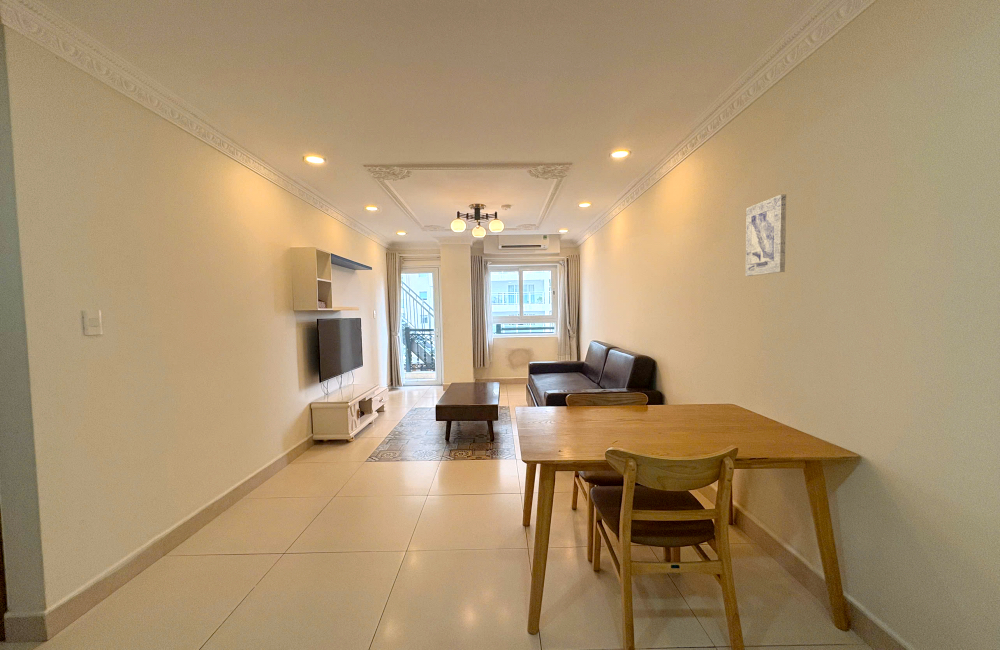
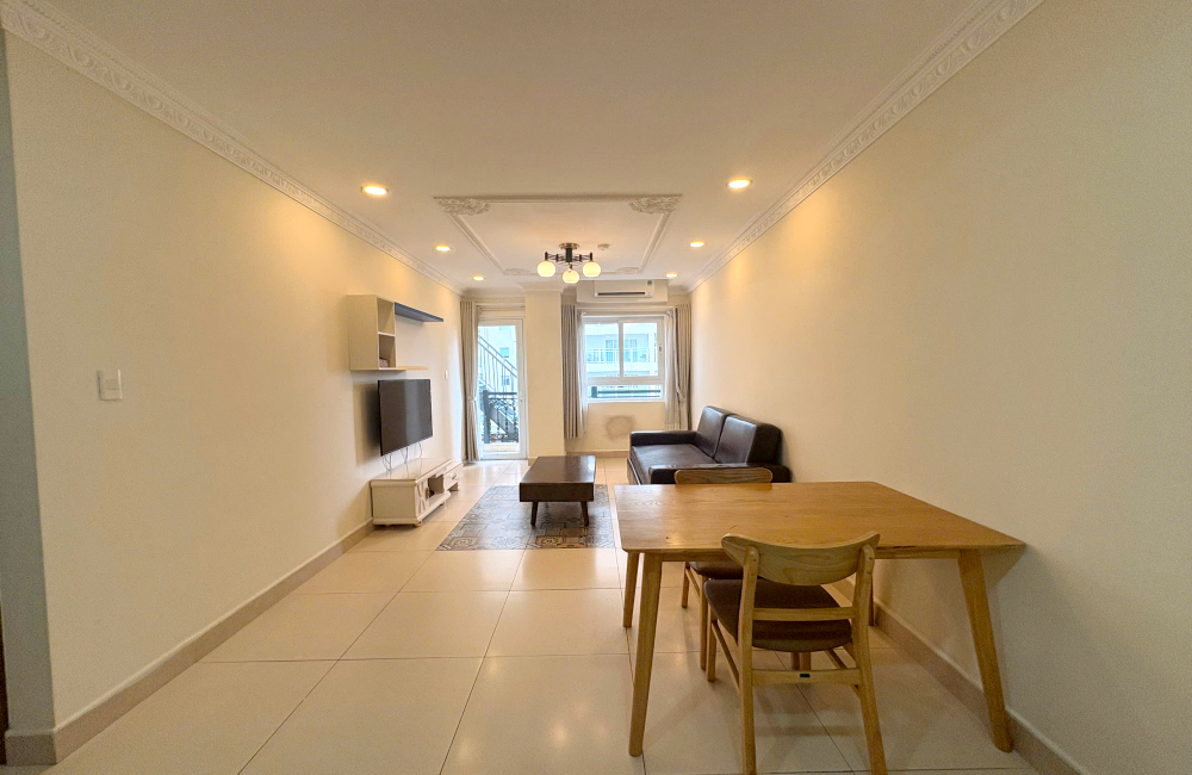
- wall art (764, 238)
